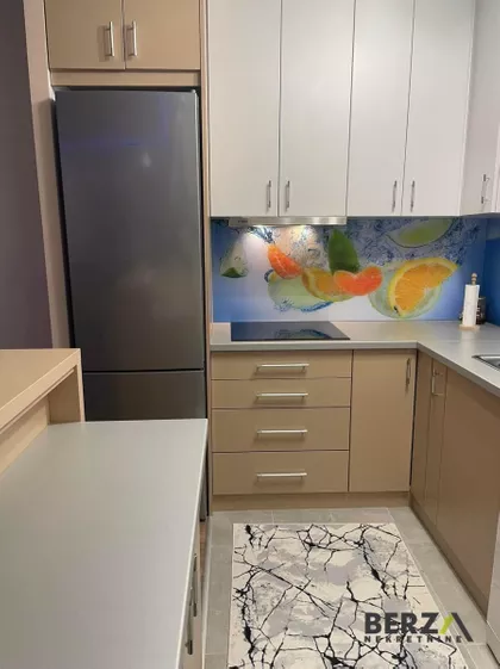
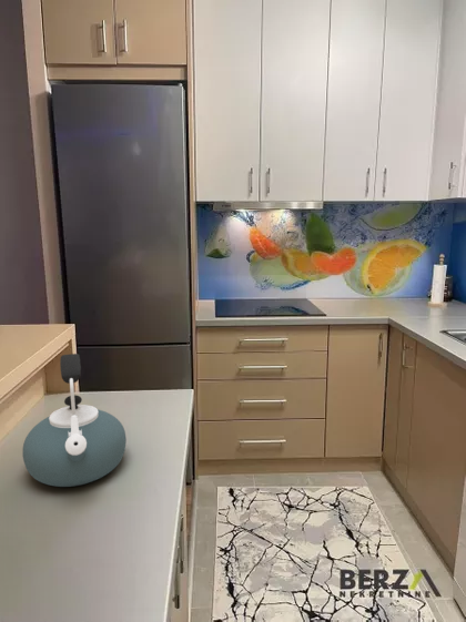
+ kettle (73, 418)
